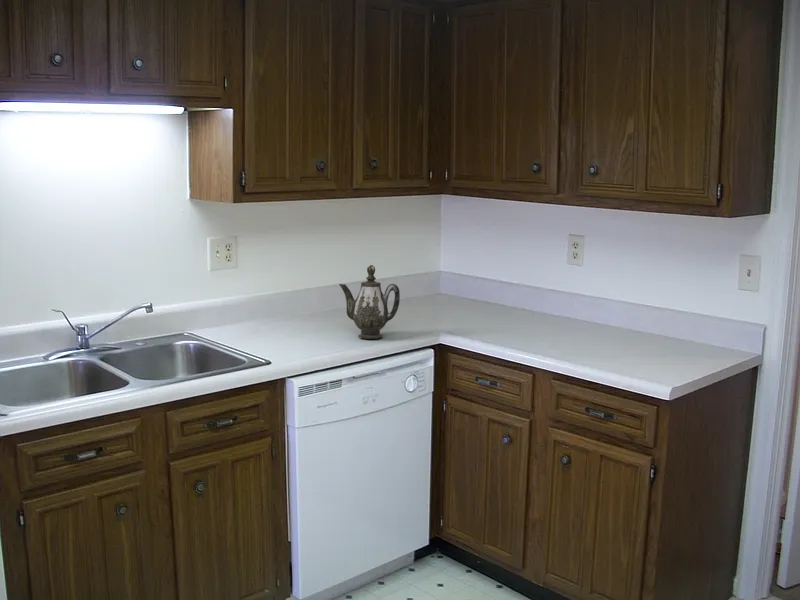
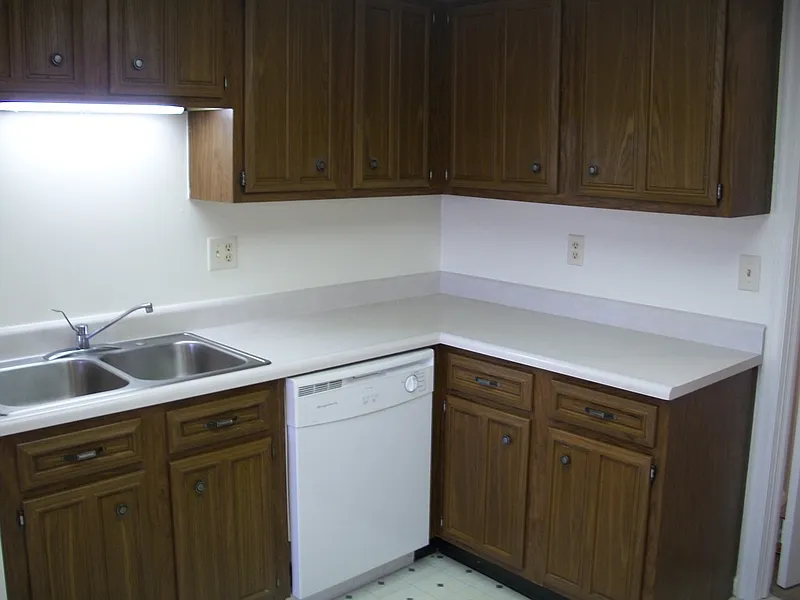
- teapot (369, 301)
